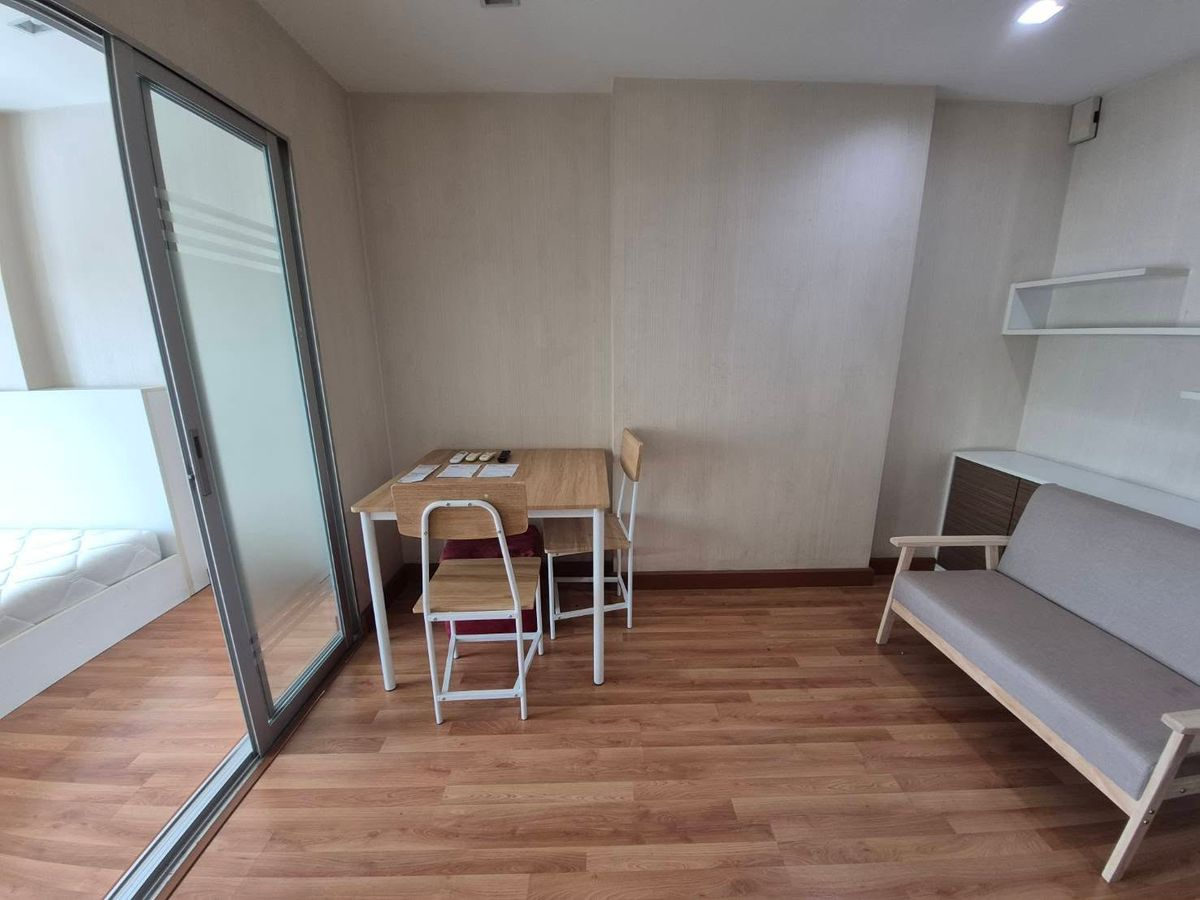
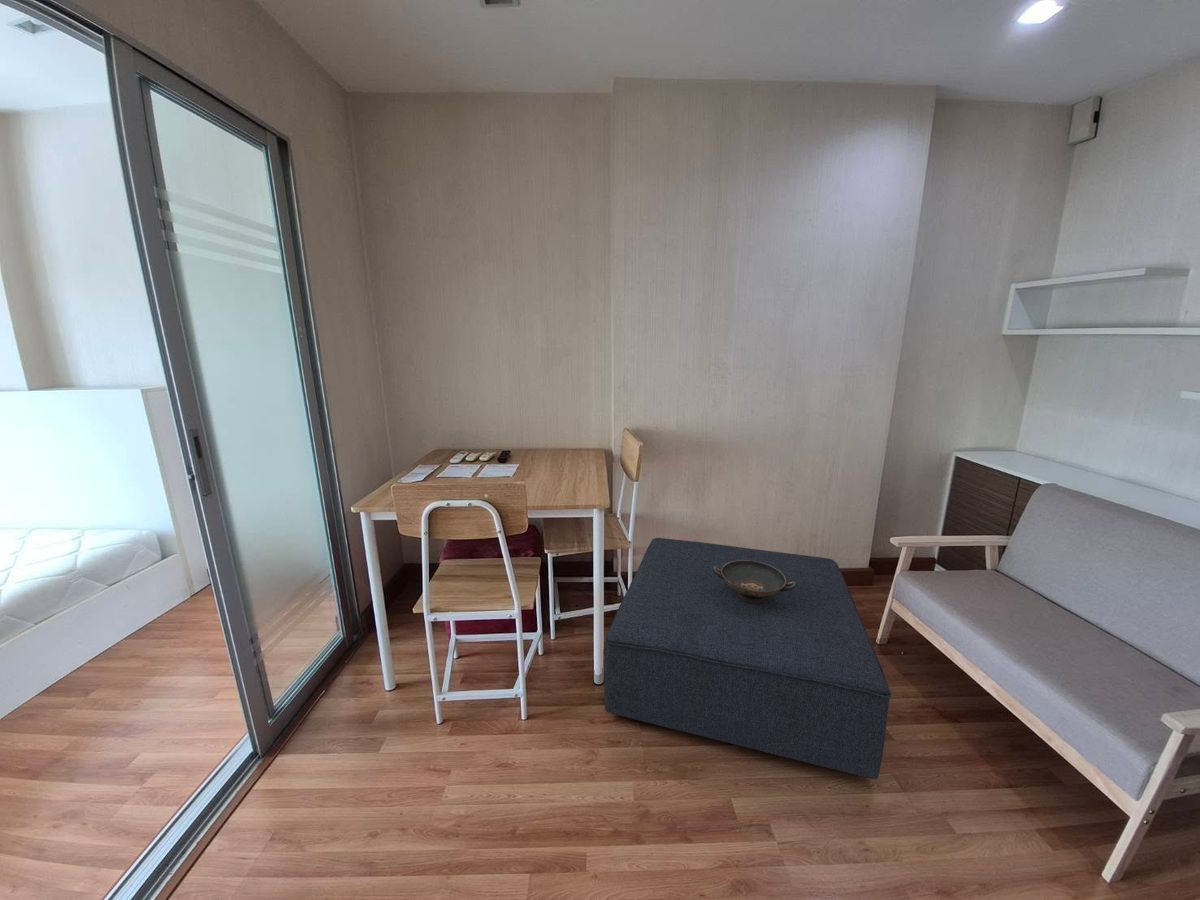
+ decorative bowl (752, 584)
+ ottoman (735, 626)
